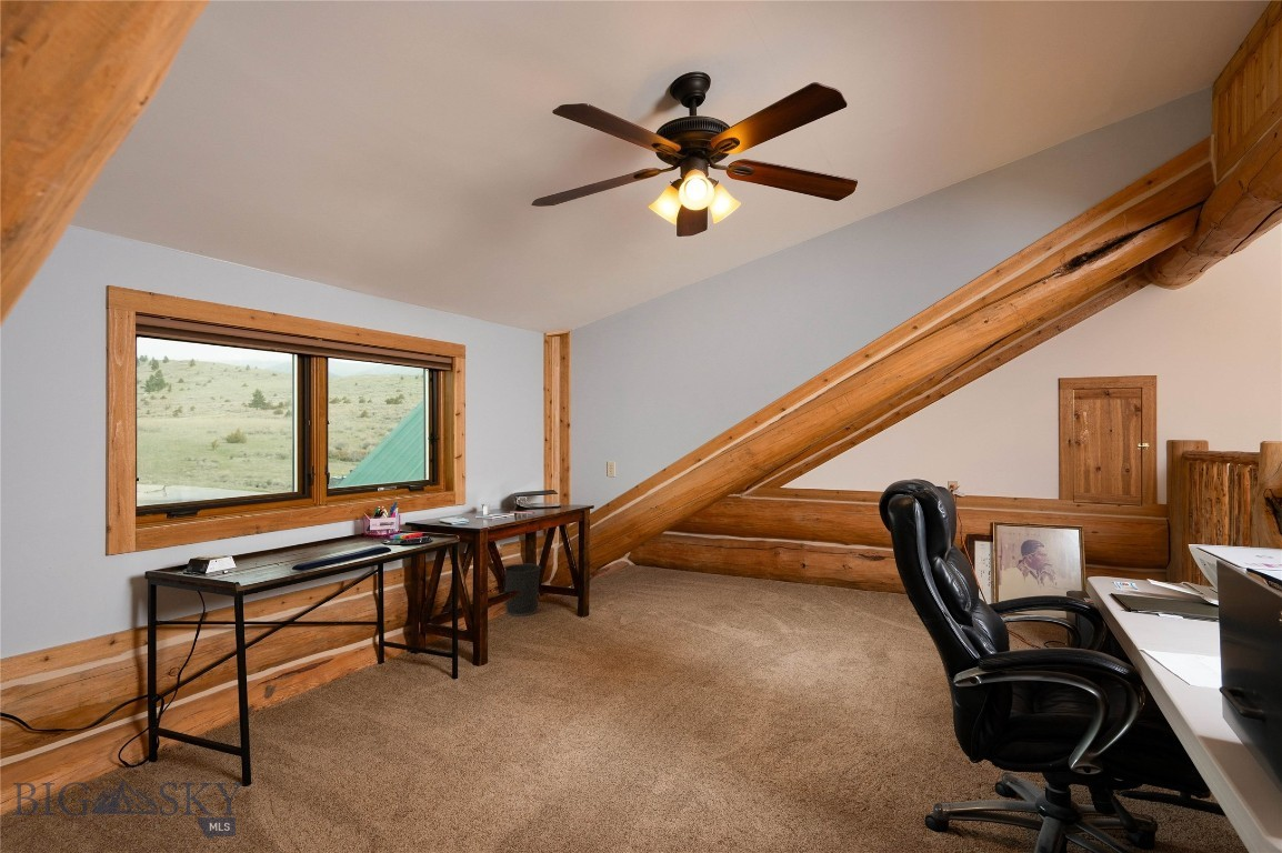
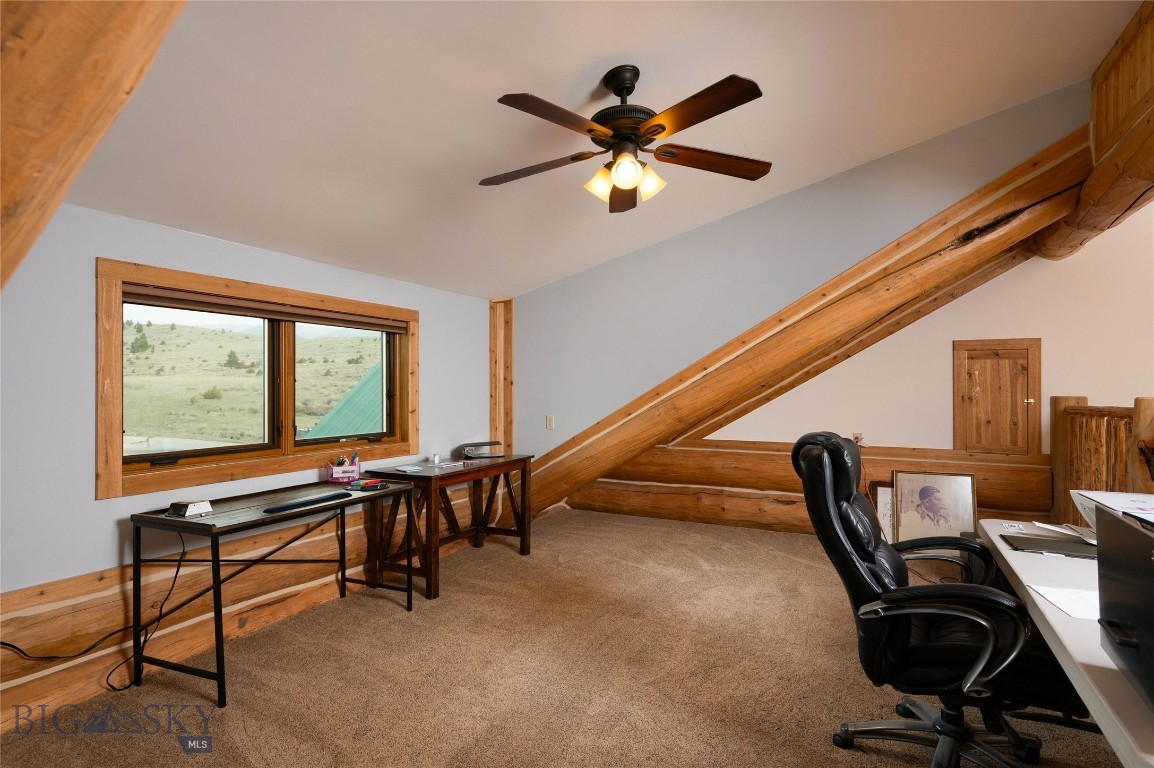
- wastebasket (521, 589)
